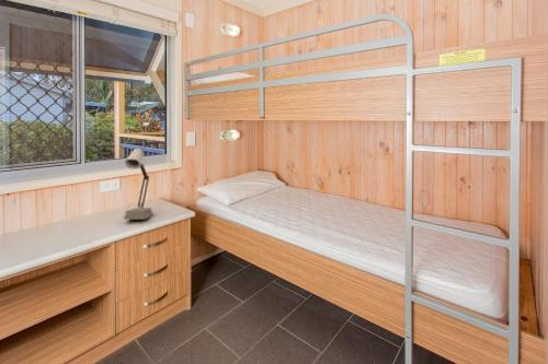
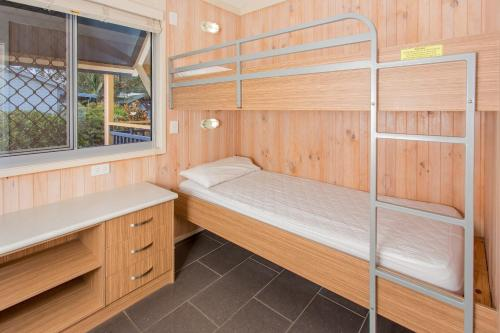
- desk lamp (142, 181)
